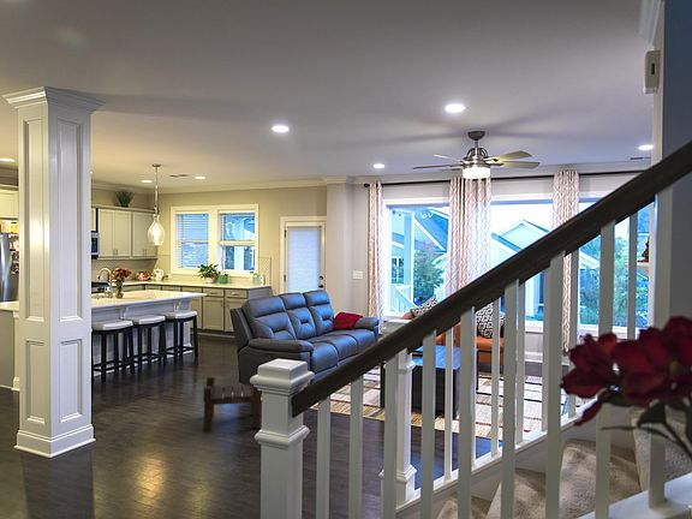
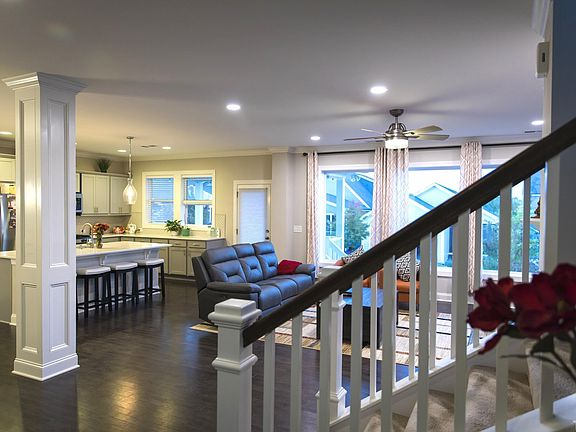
- stool (232, 401)
